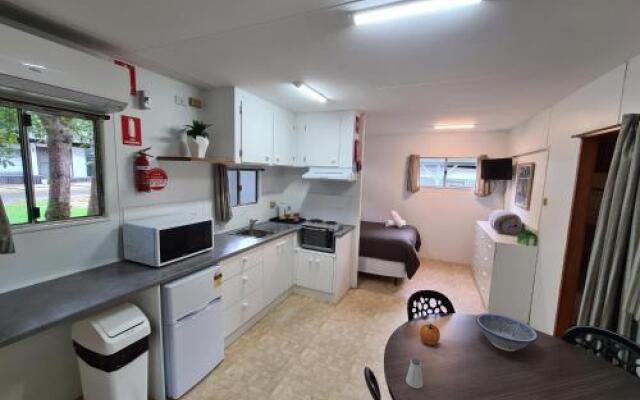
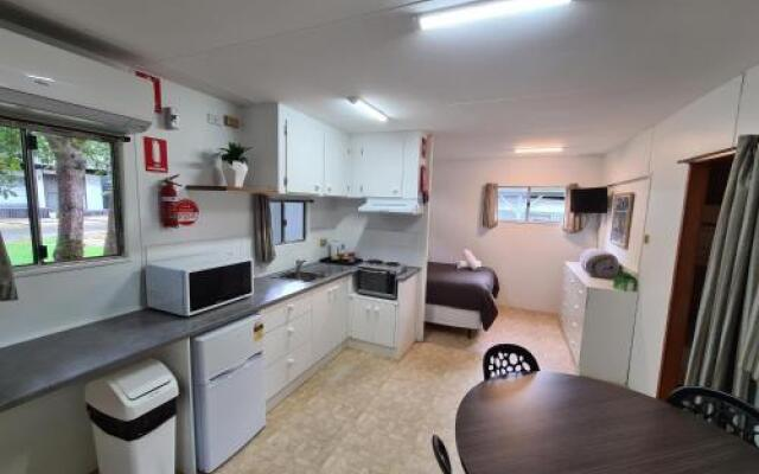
- decorative bowl (504, 335)
- saltshaker (415, 371)
- apple (430, 333)
